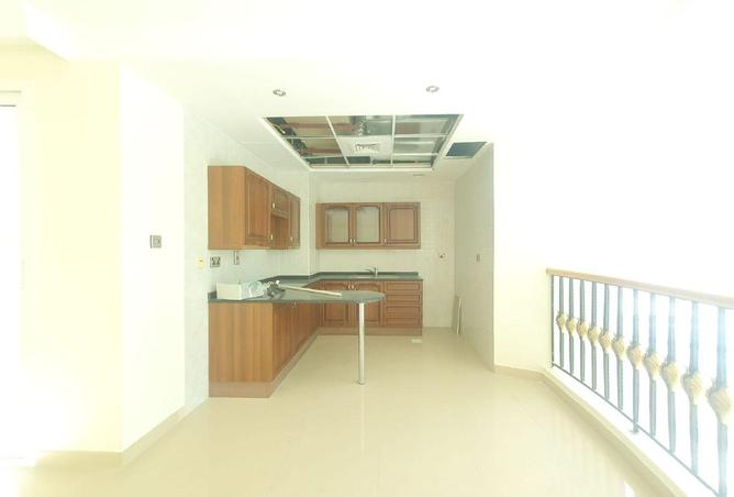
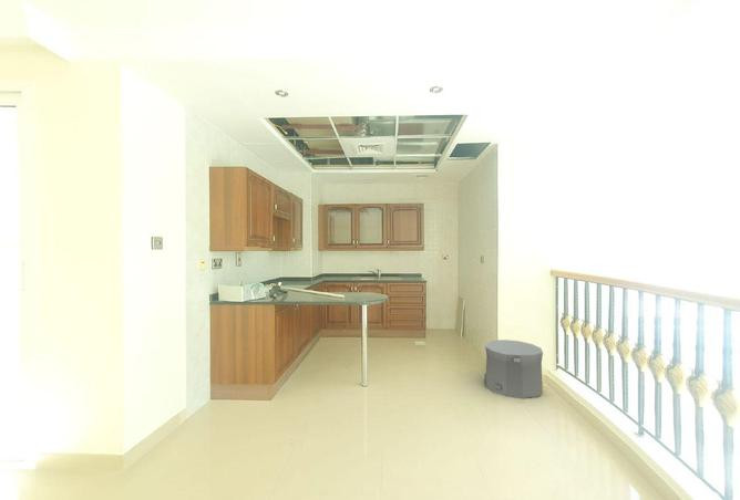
+ trash can (513, 367)
